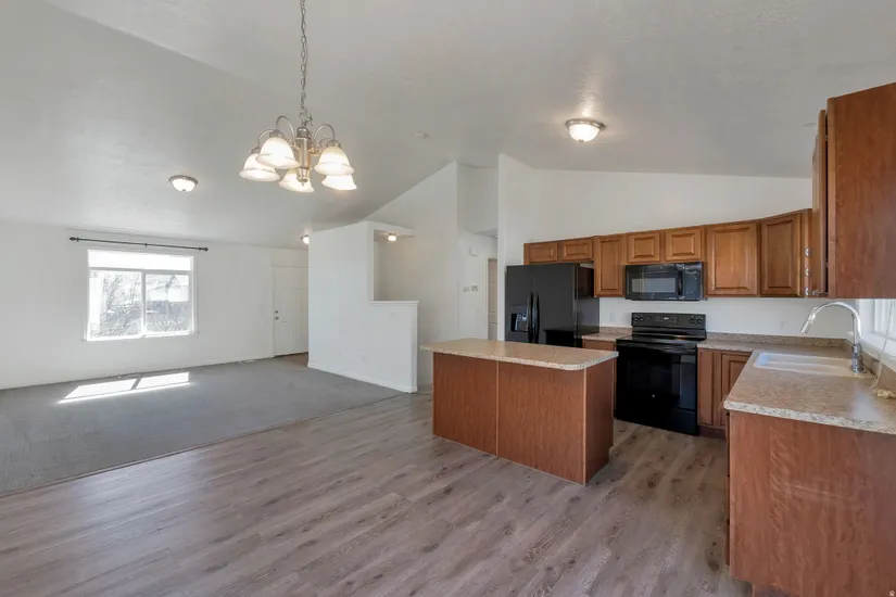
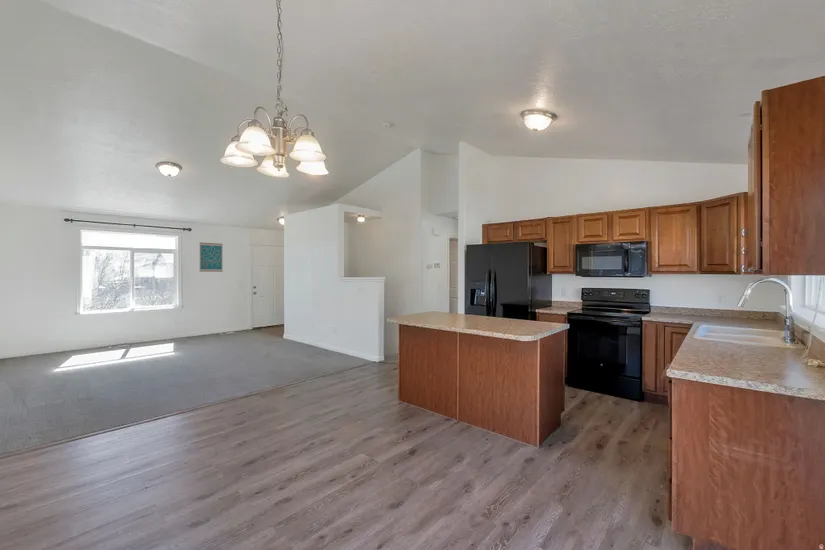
+ wall art (211, 257)
